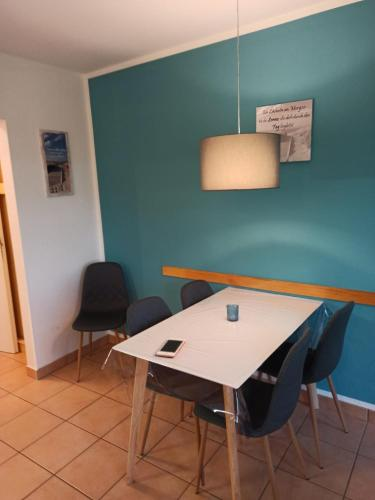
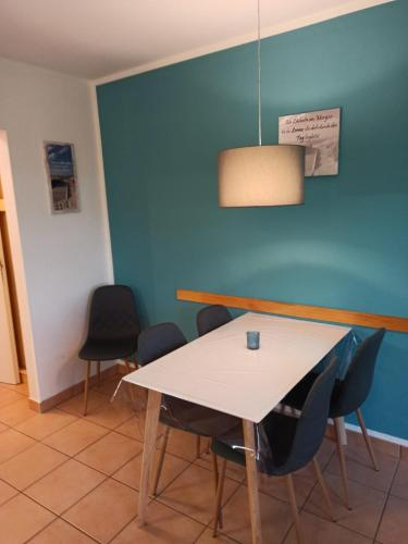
- cell phone (171, 347)
